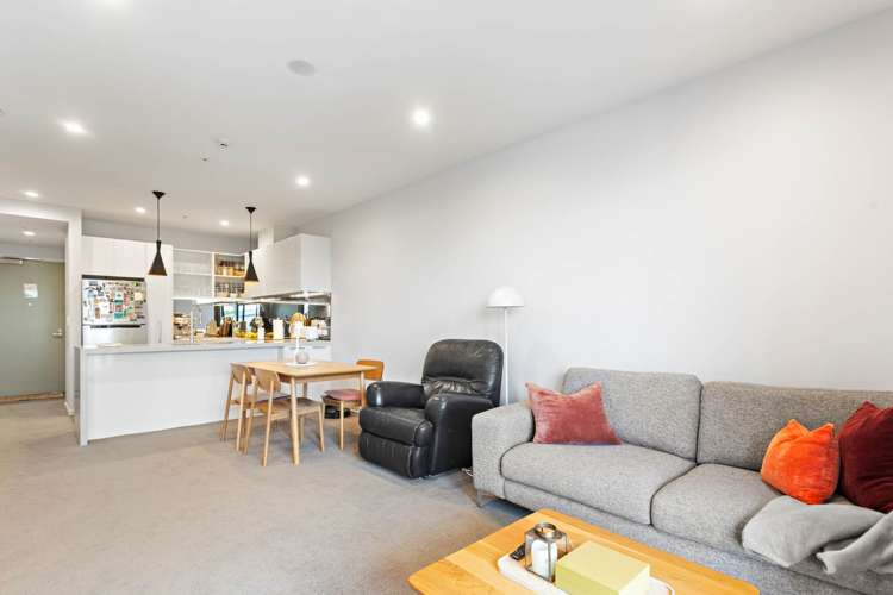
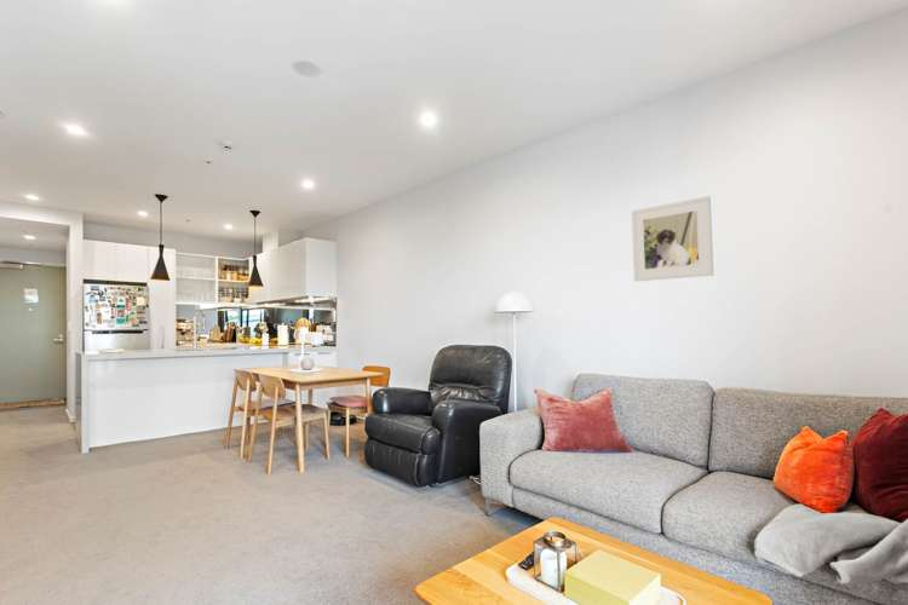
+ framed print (669, 241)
